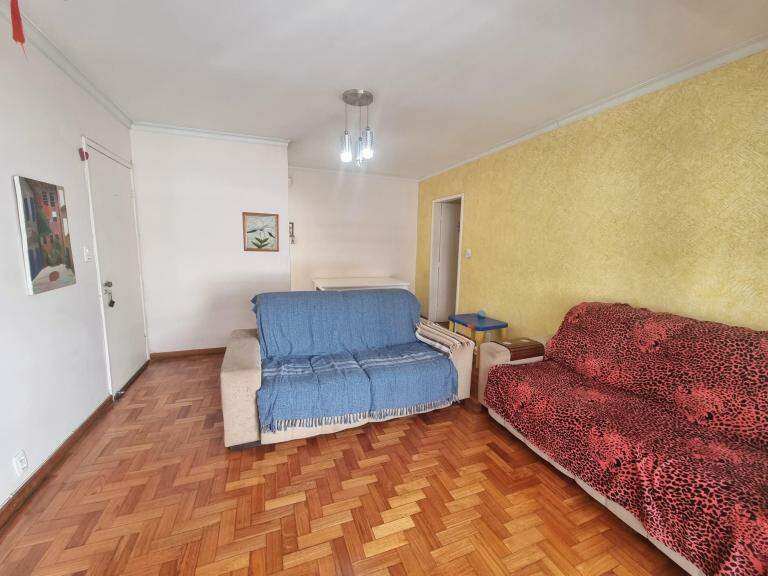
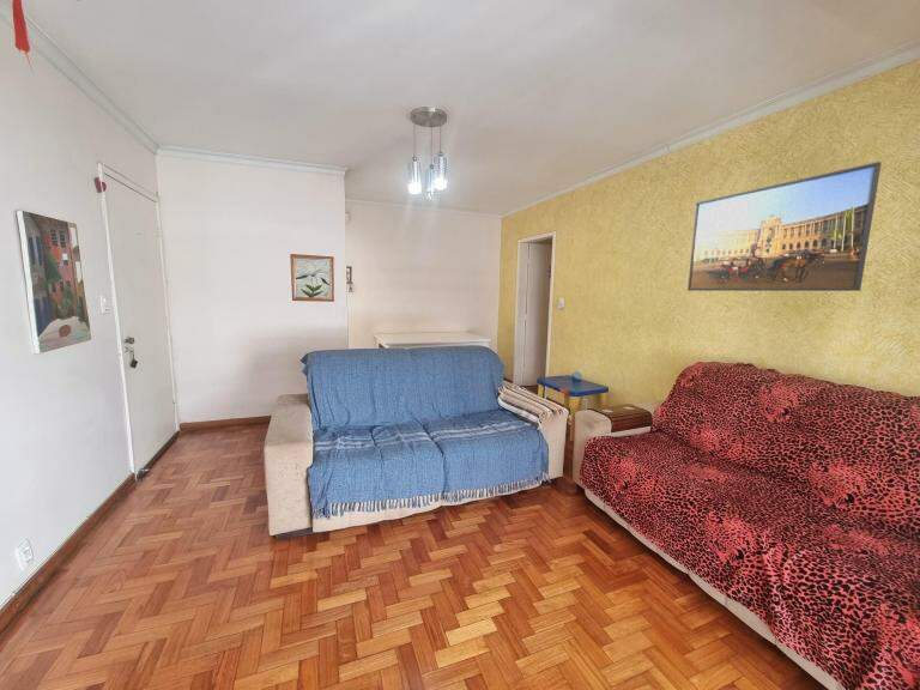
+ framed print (764, 238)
